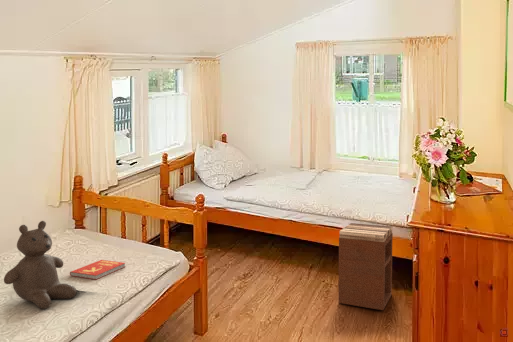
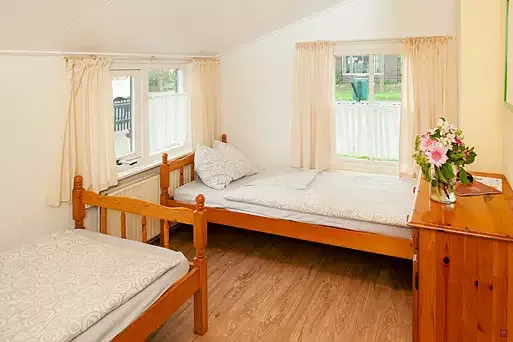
- book (98, 269)
- nightstand (365, 264)
- teddy bear (42, 262)
